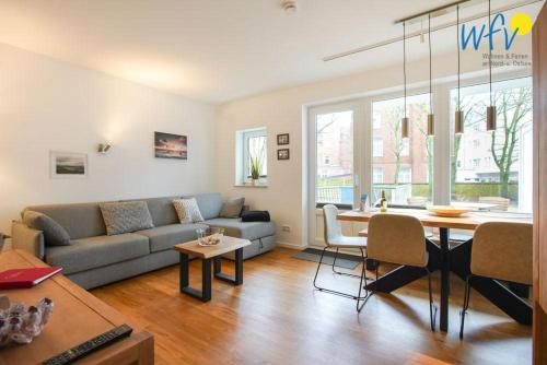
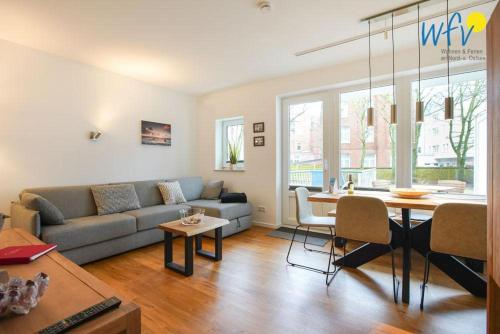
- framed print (70, 165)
